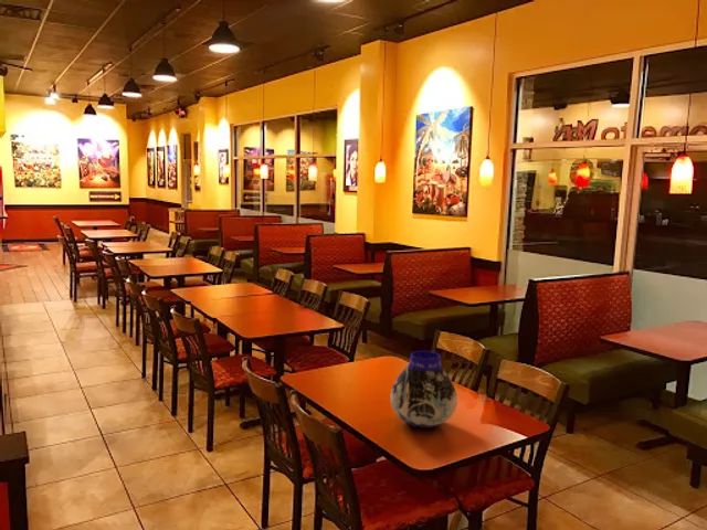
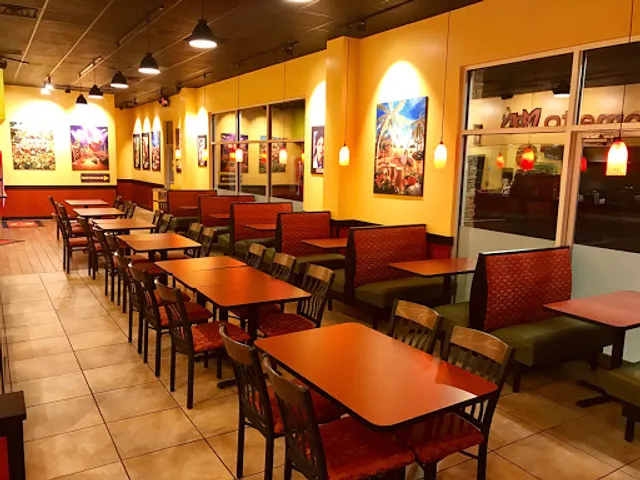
- vase (423, 389)
